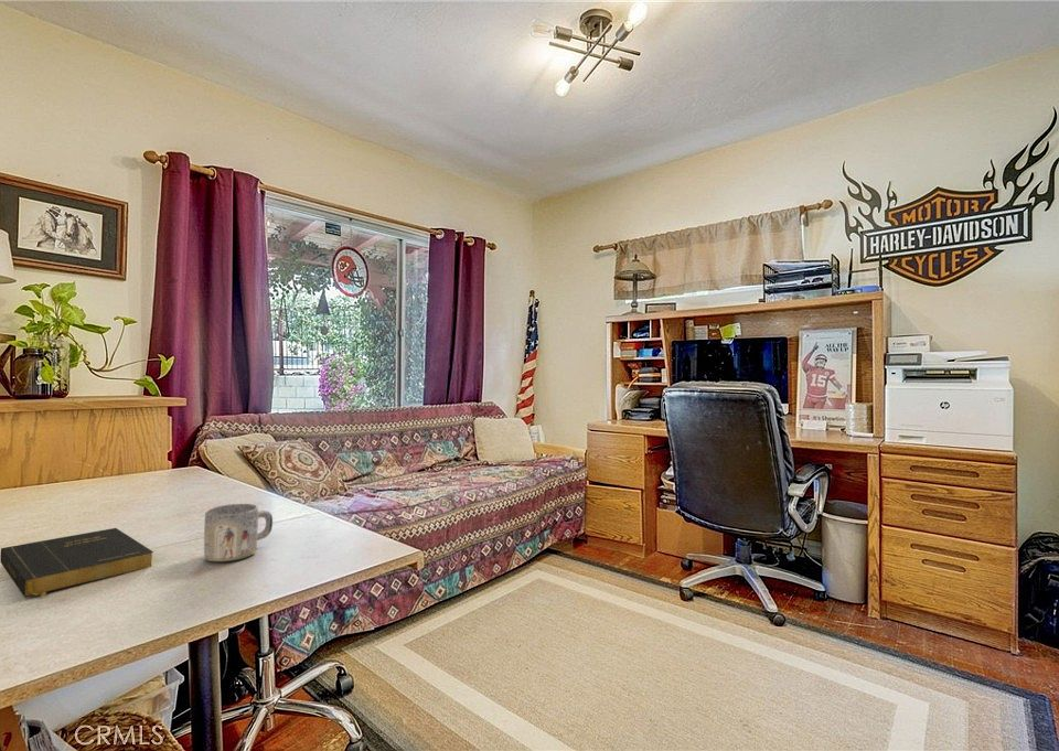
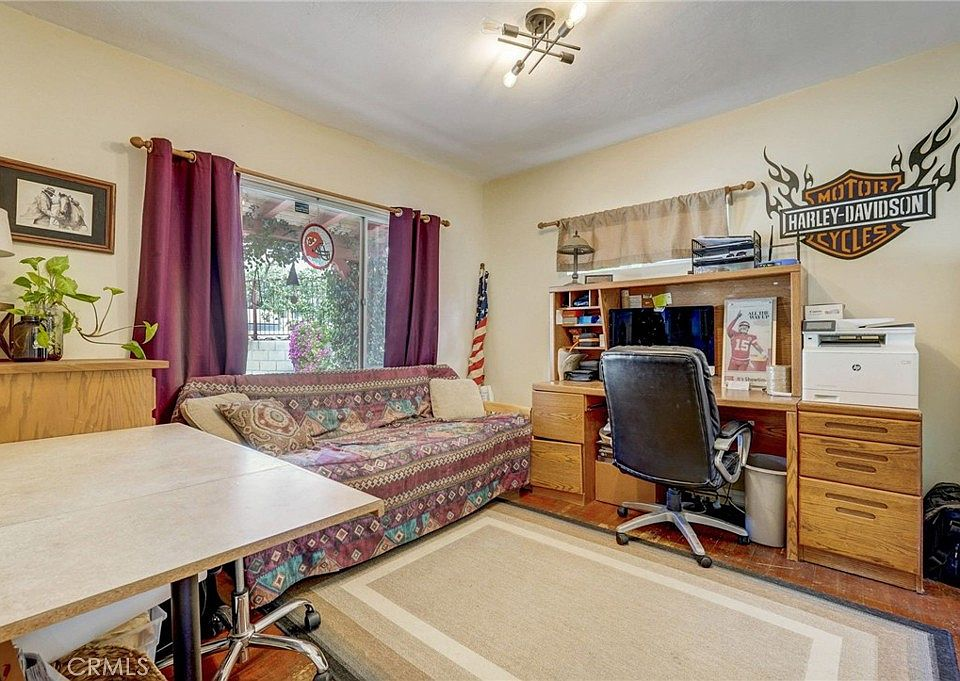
- book (77, 558)
- mug (240, 529)
